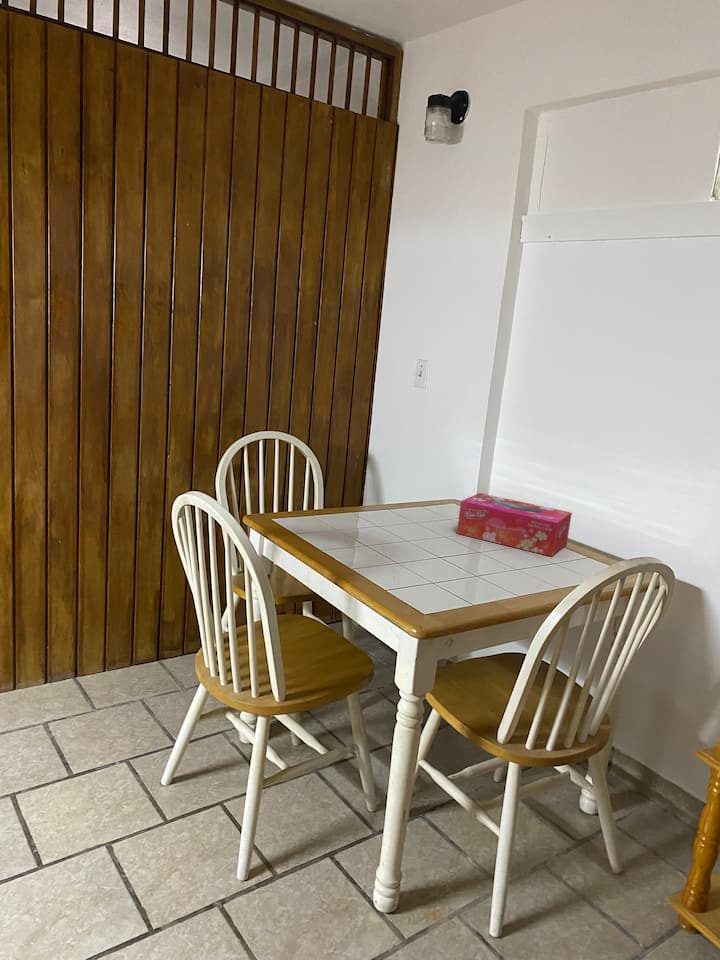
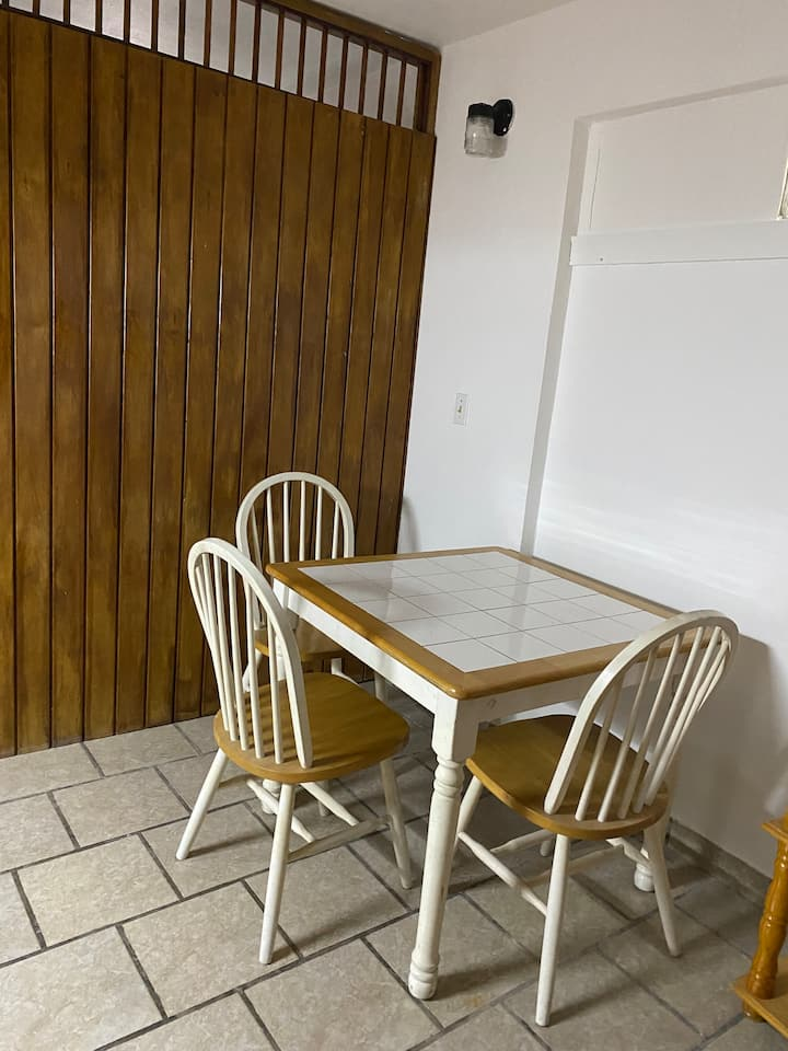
- tissue box (513, 522)
